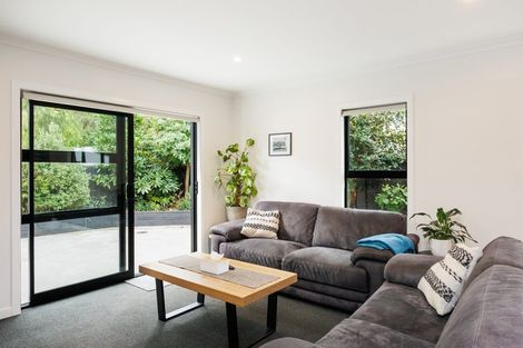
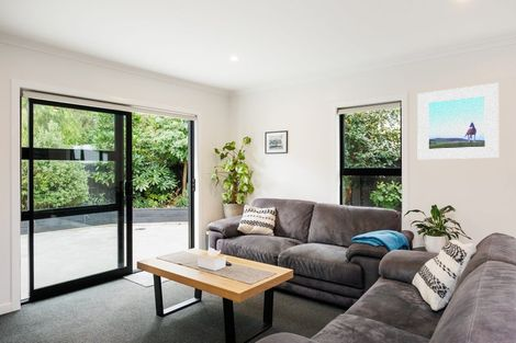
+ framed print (455, 123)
